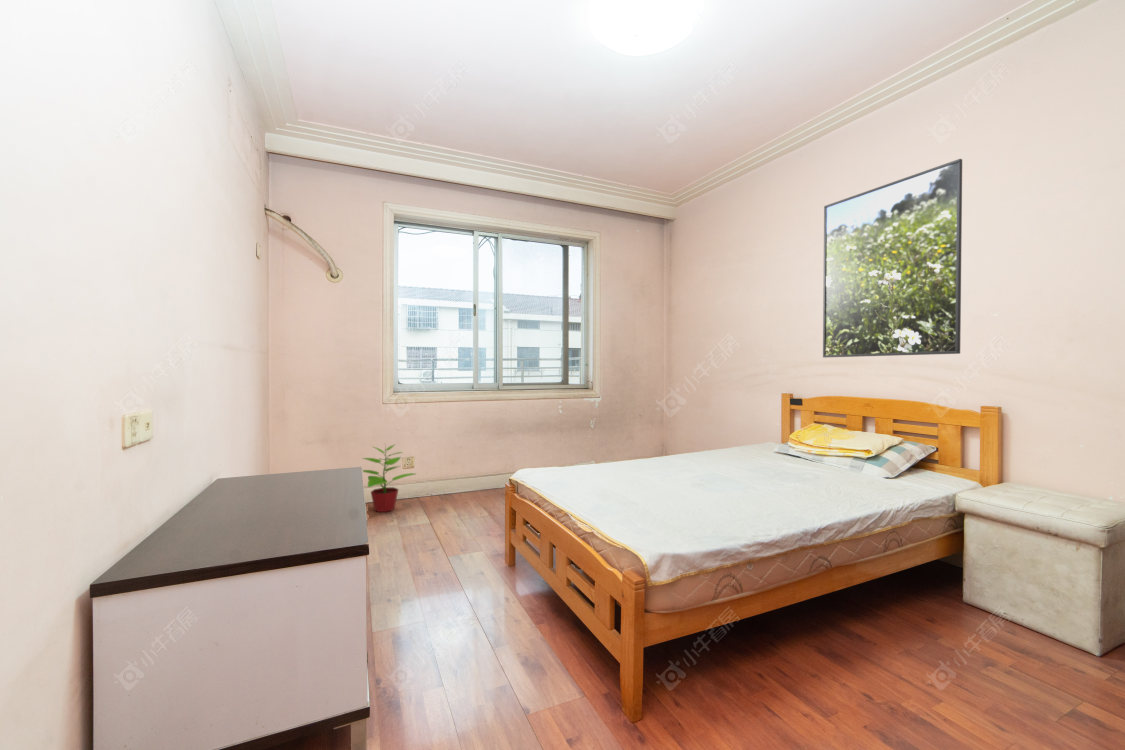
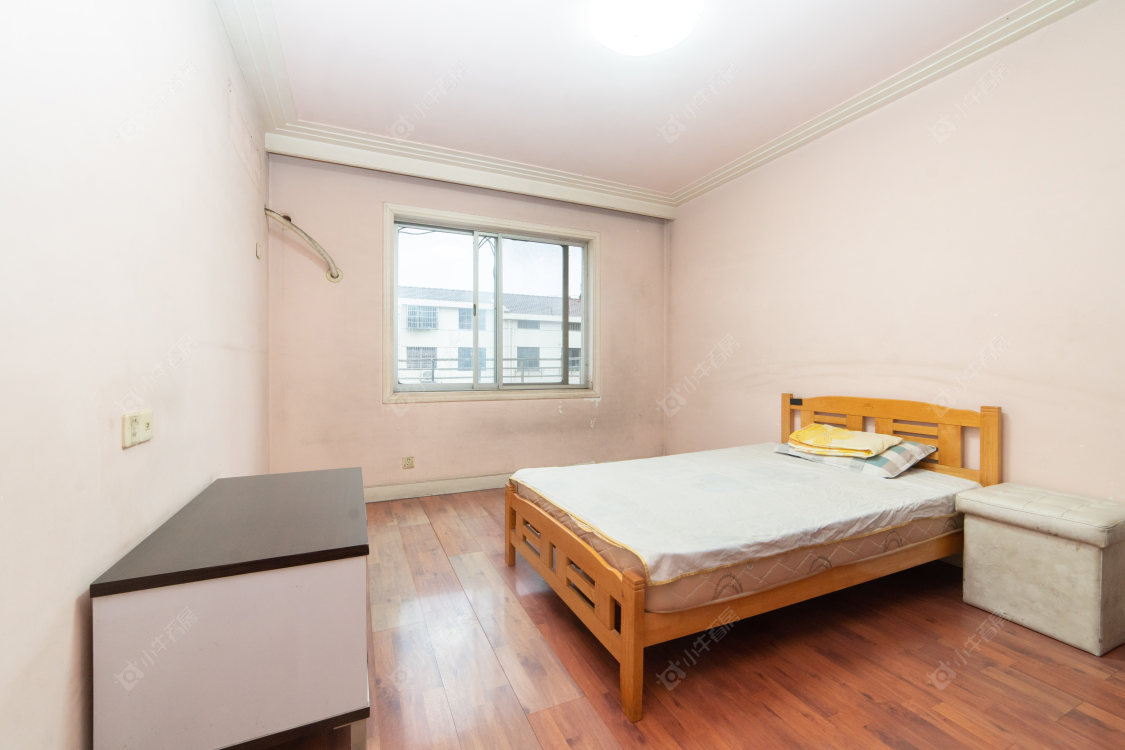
- potted plant (384, 476)
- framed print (883, 270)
